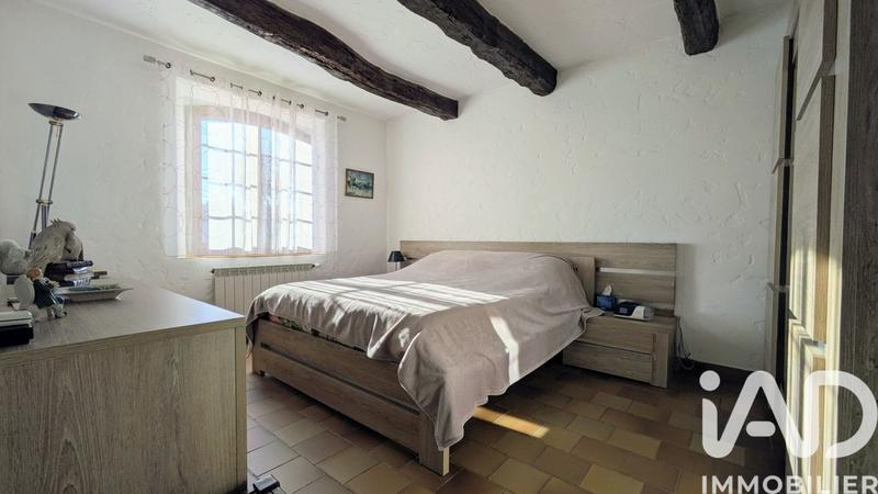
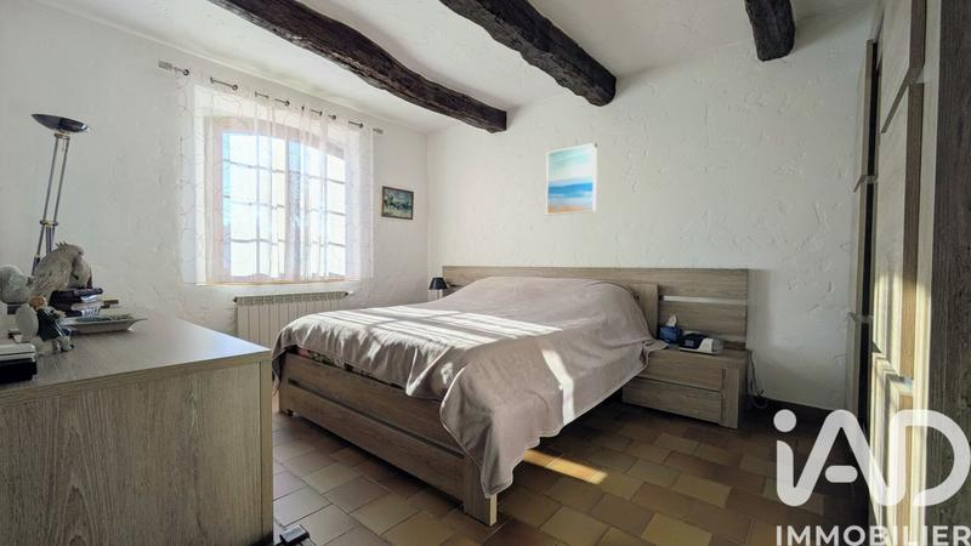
+ wall art (570, 181)
